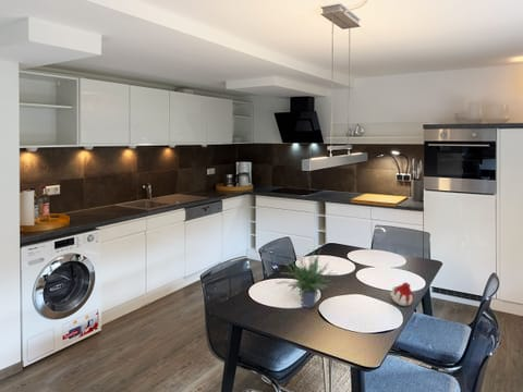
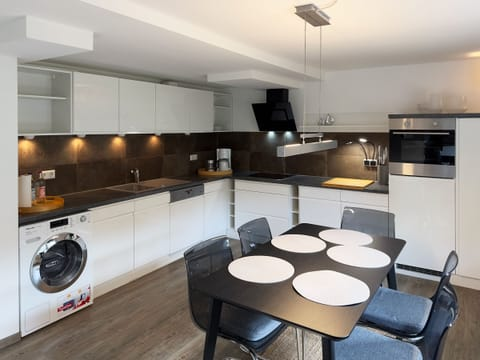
- potted plant (305, 273)
- candle (401, 292)
